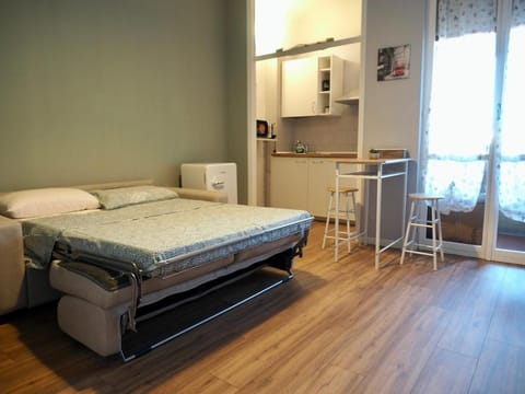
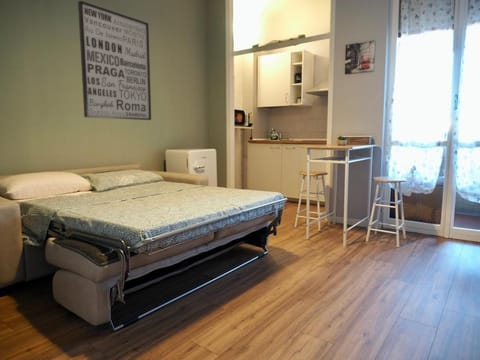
+ wall art (118, 67)
